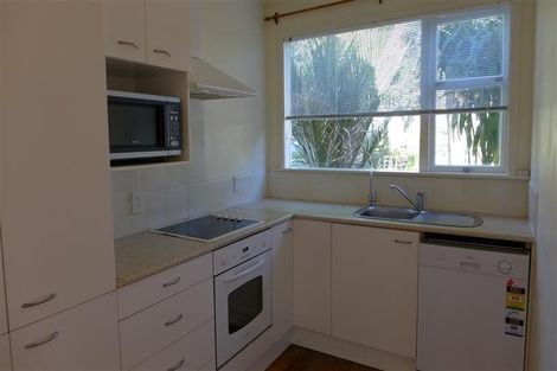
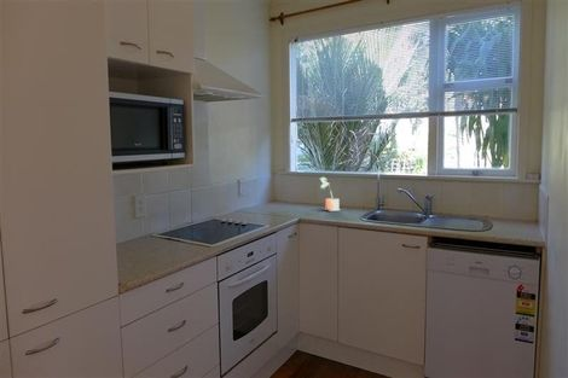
+ potted plant (331, 193)
